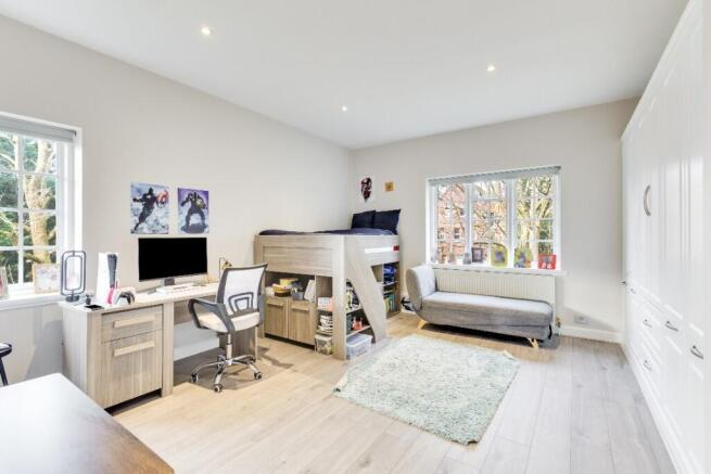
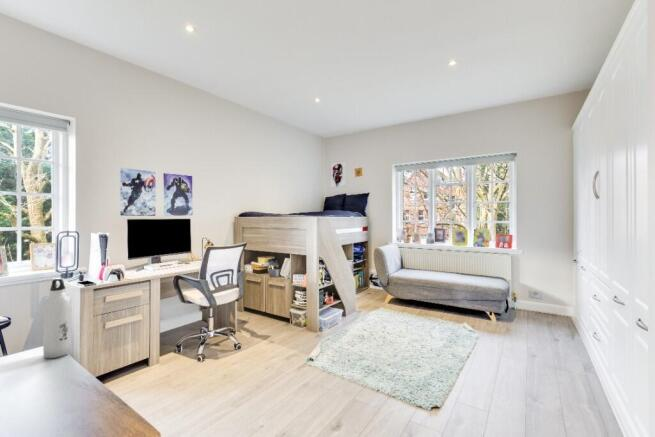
+ water bottle (57, 316)
